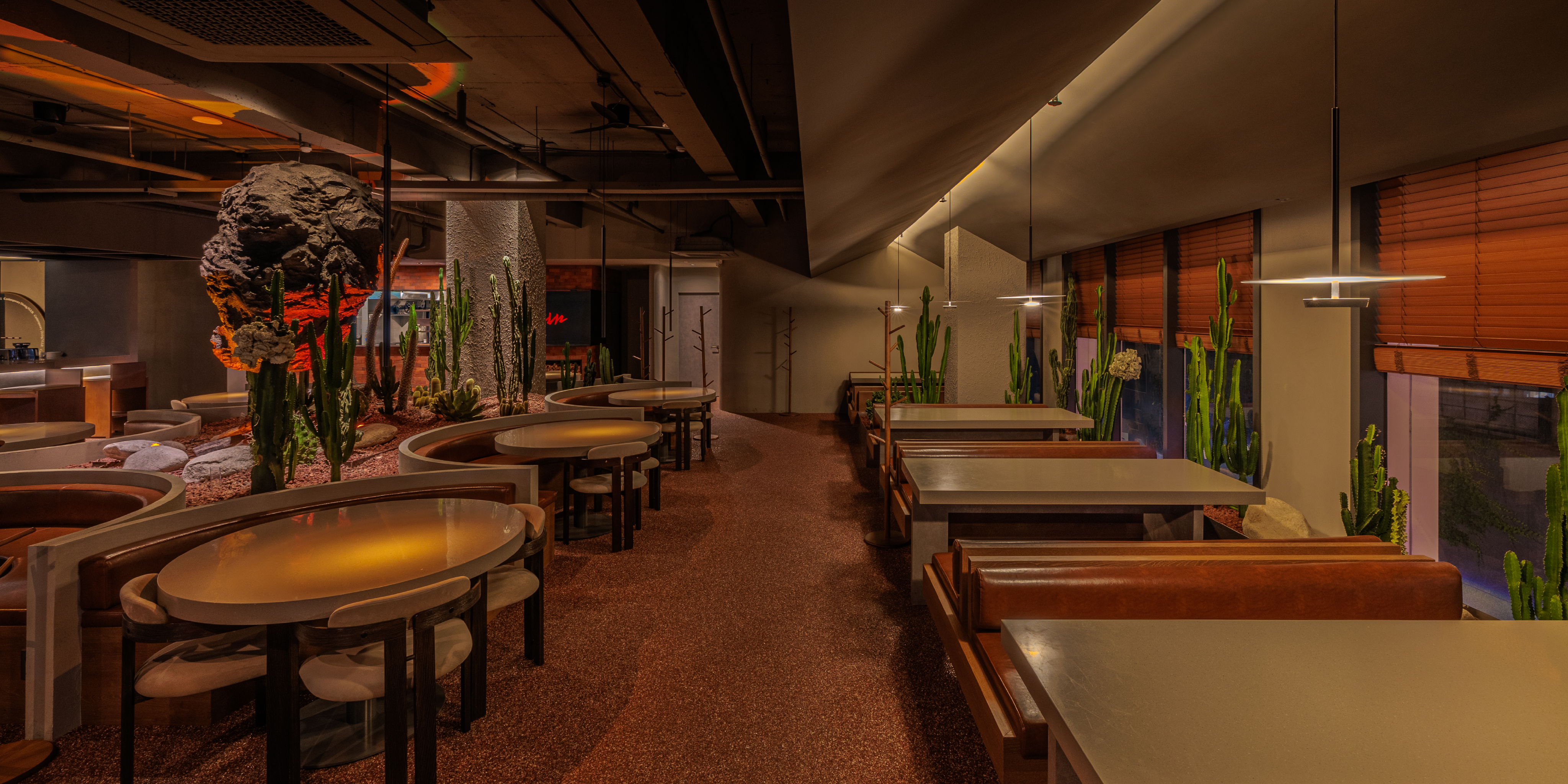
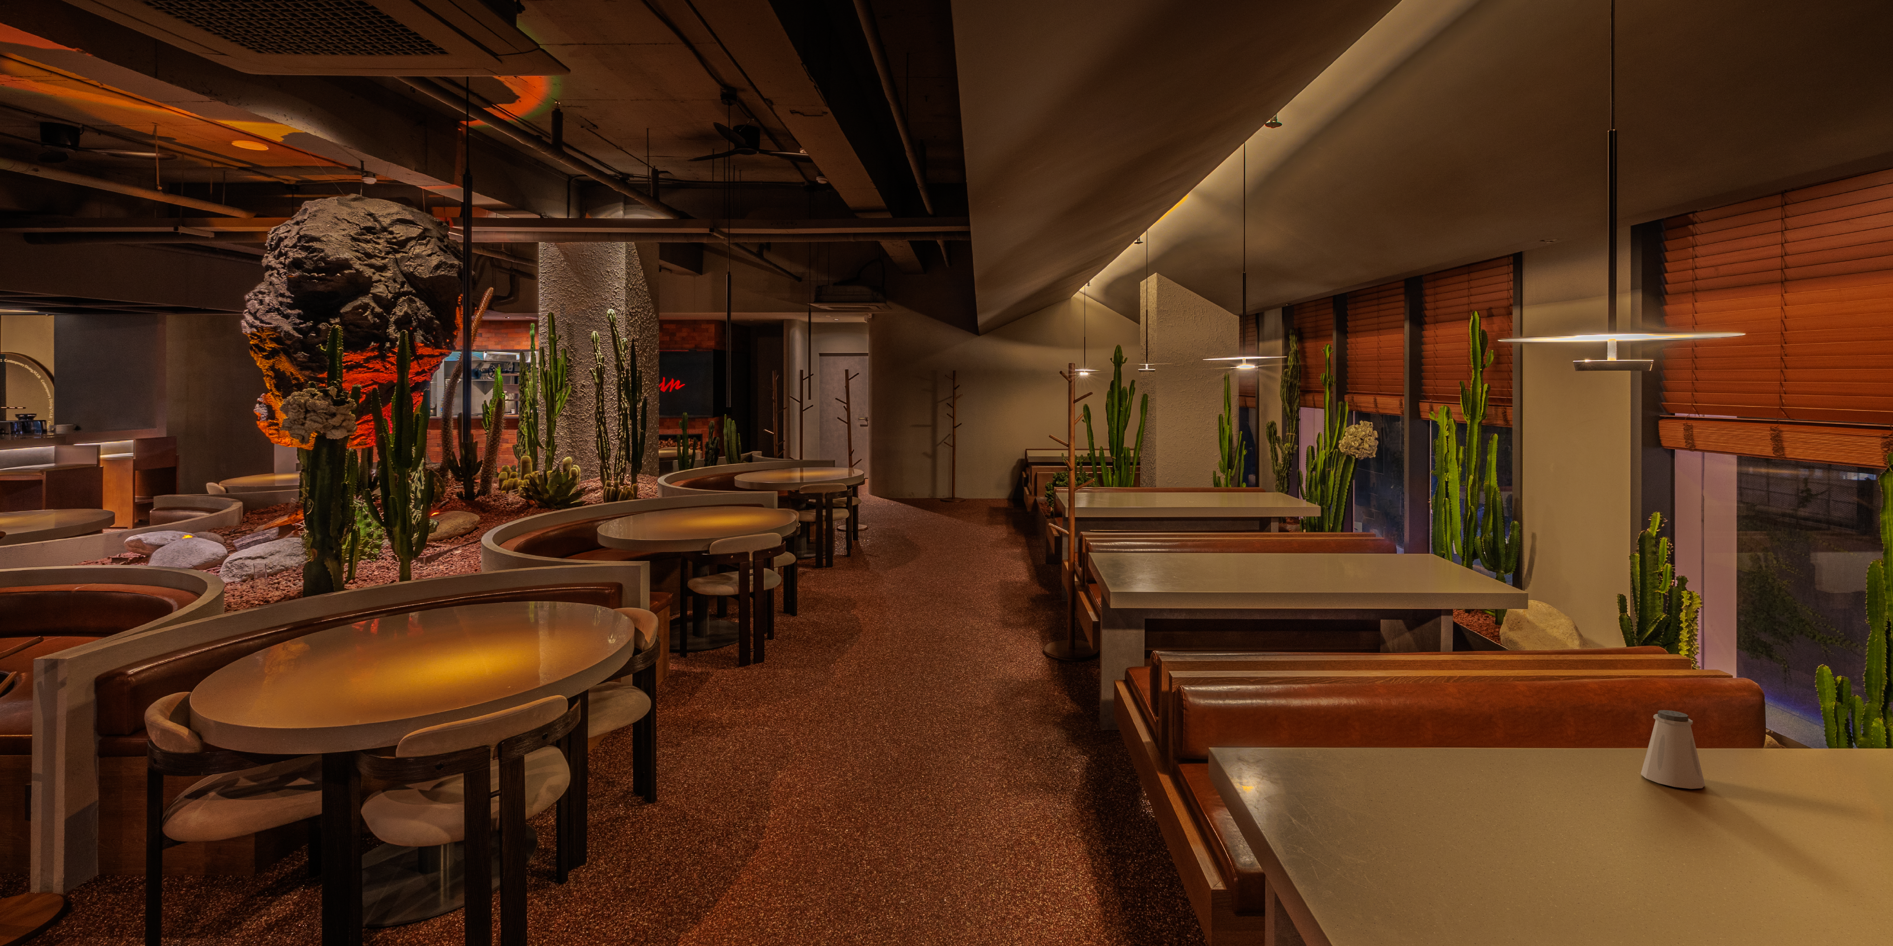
+ saltshaker (1672, 746)
